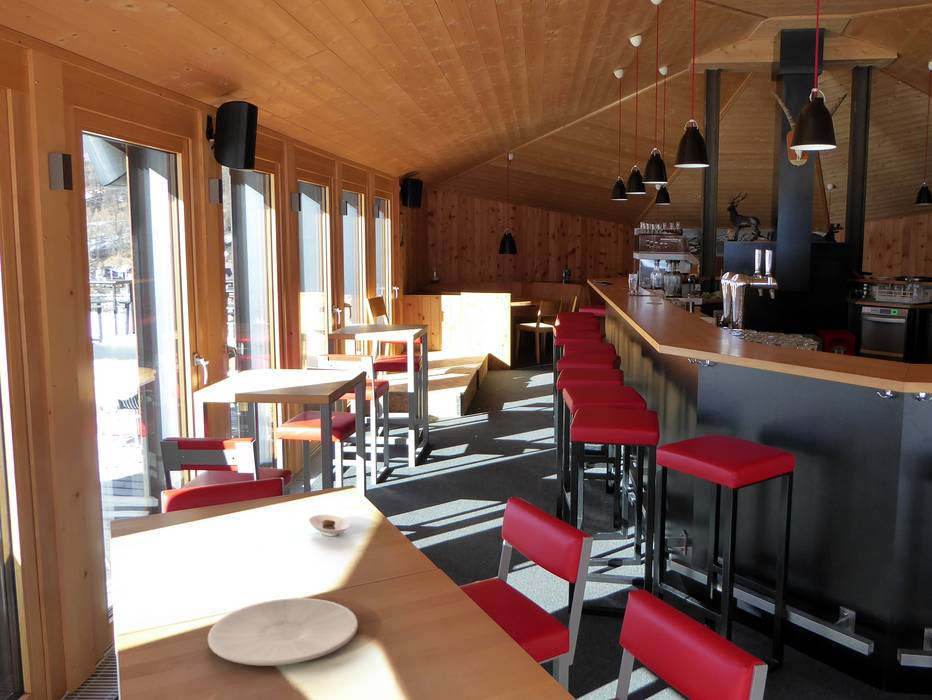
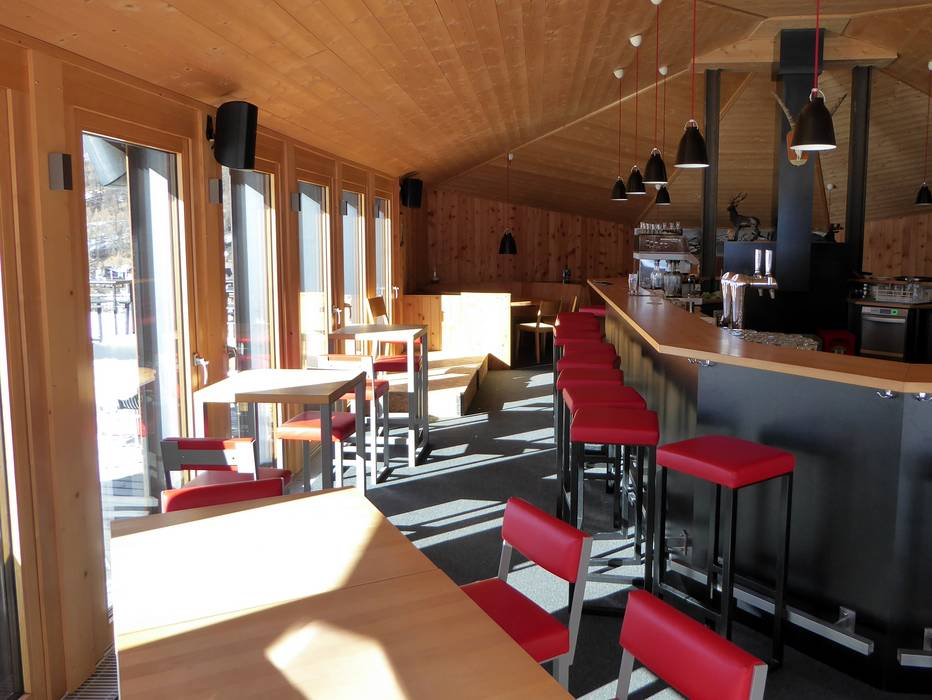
- plate (284, 631)
- saucer (329, 526)
